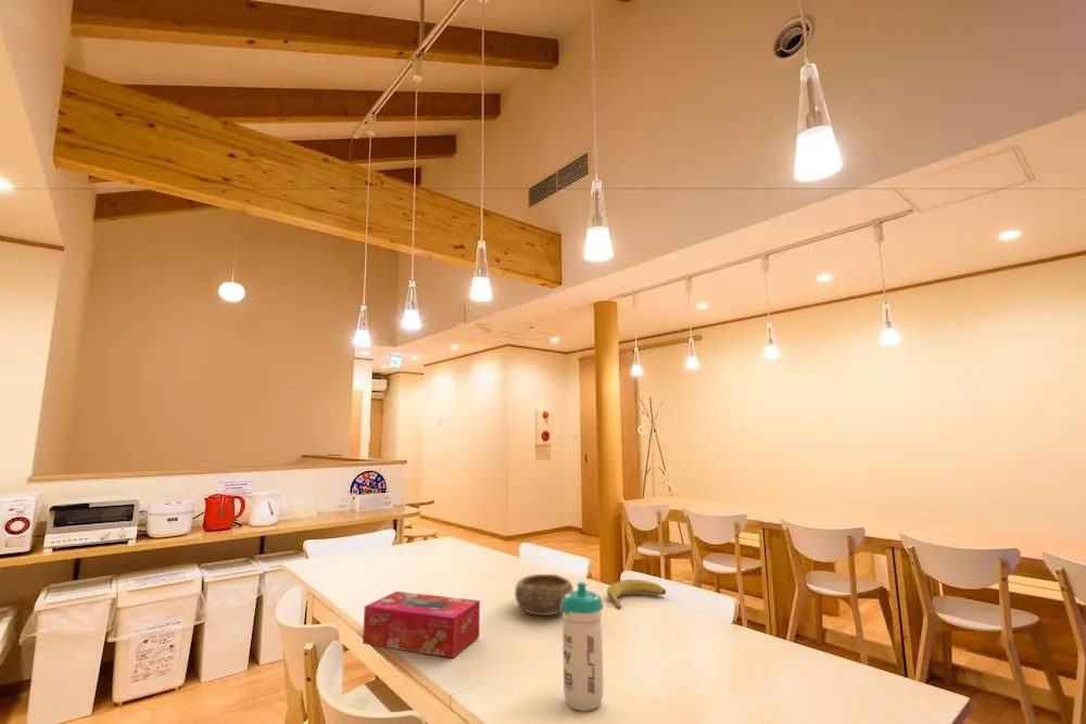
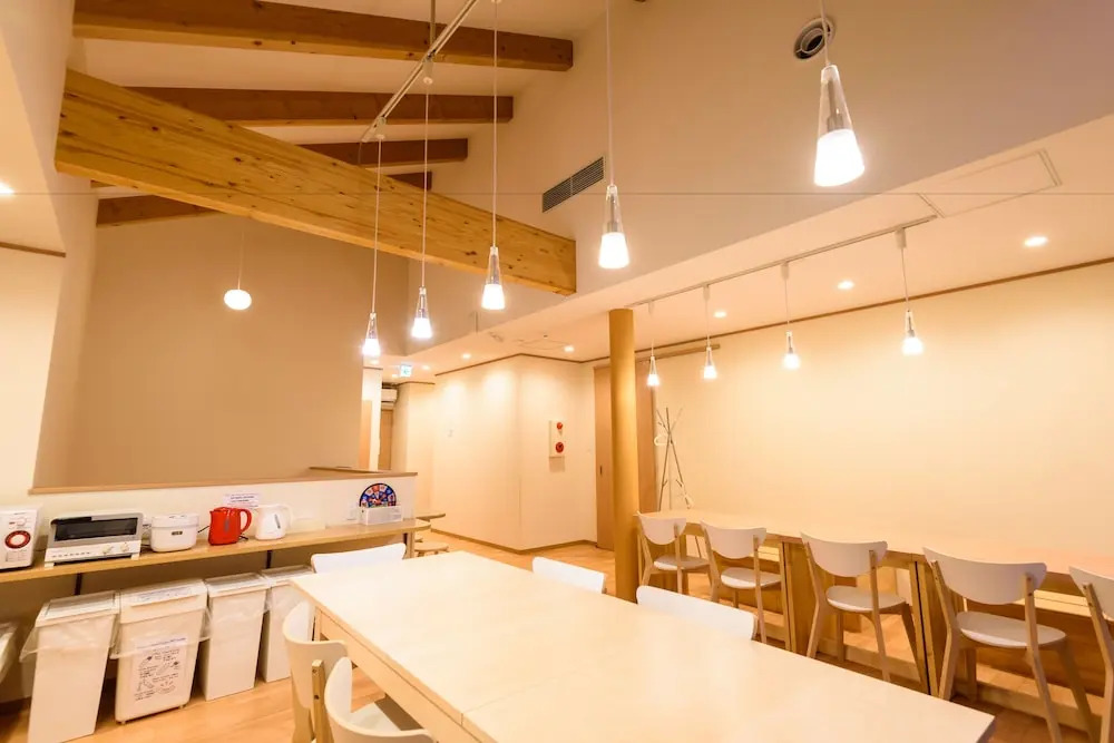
- water bottle (582, 640)
- banana (632, 592)
- bowl (543, 594)
- tissue box (422, 621)
